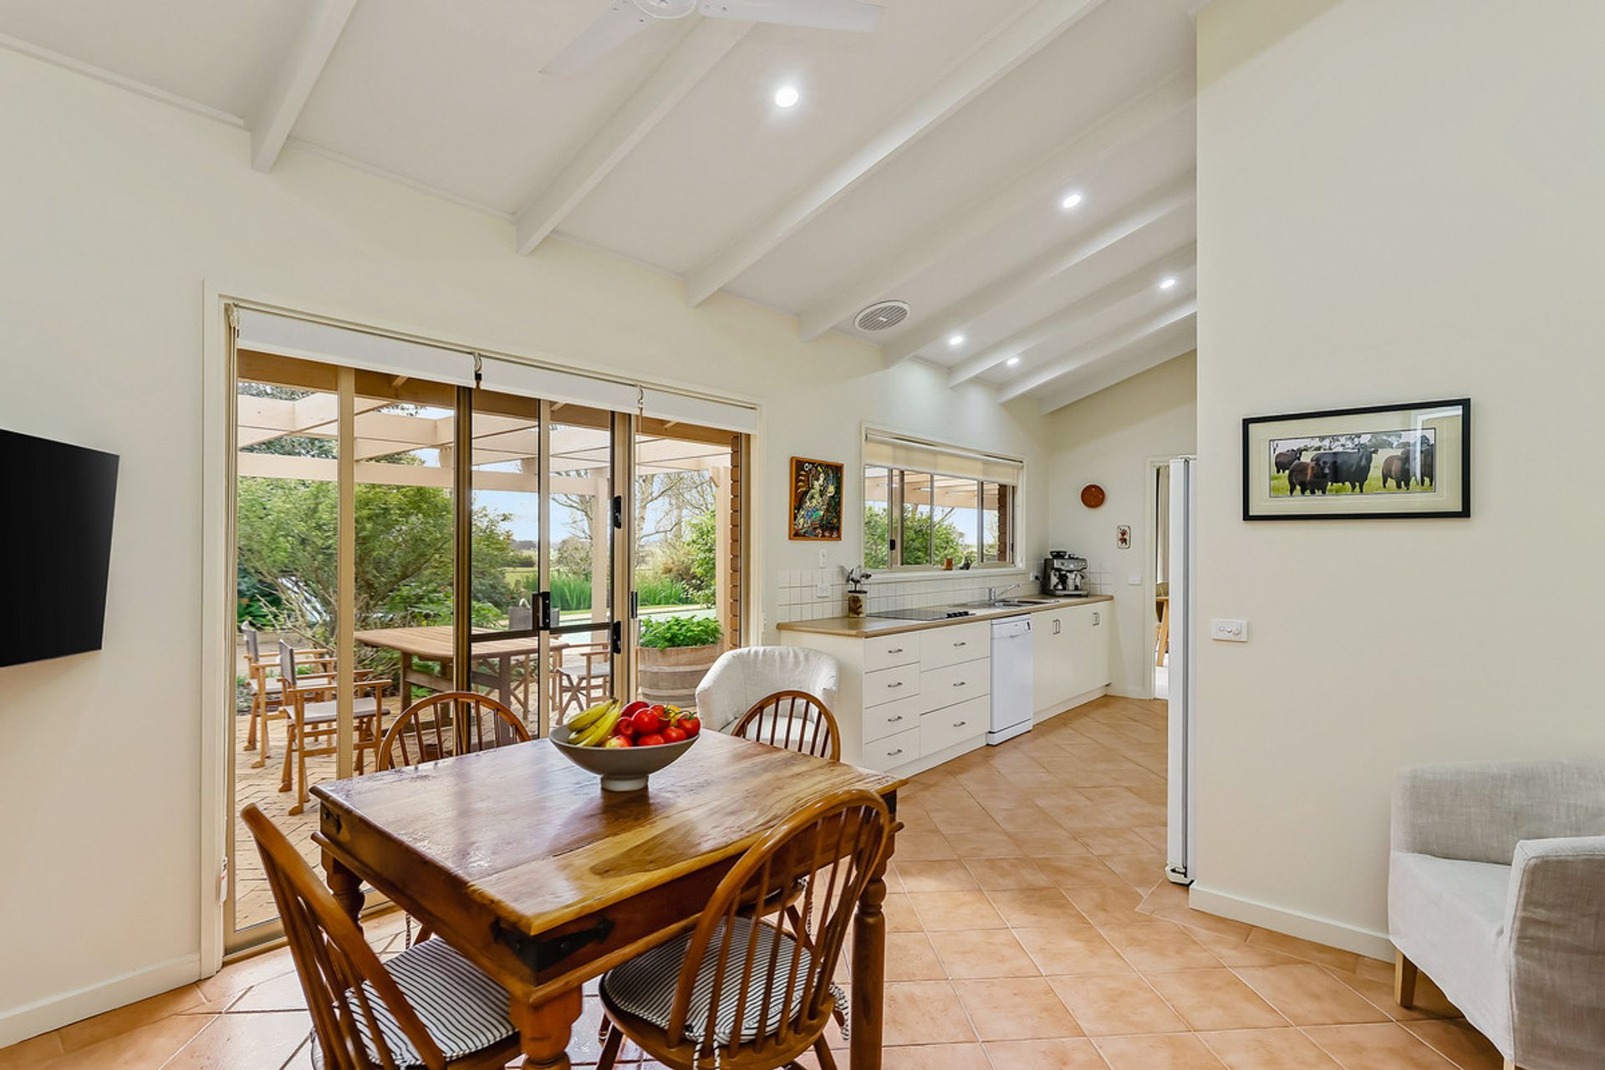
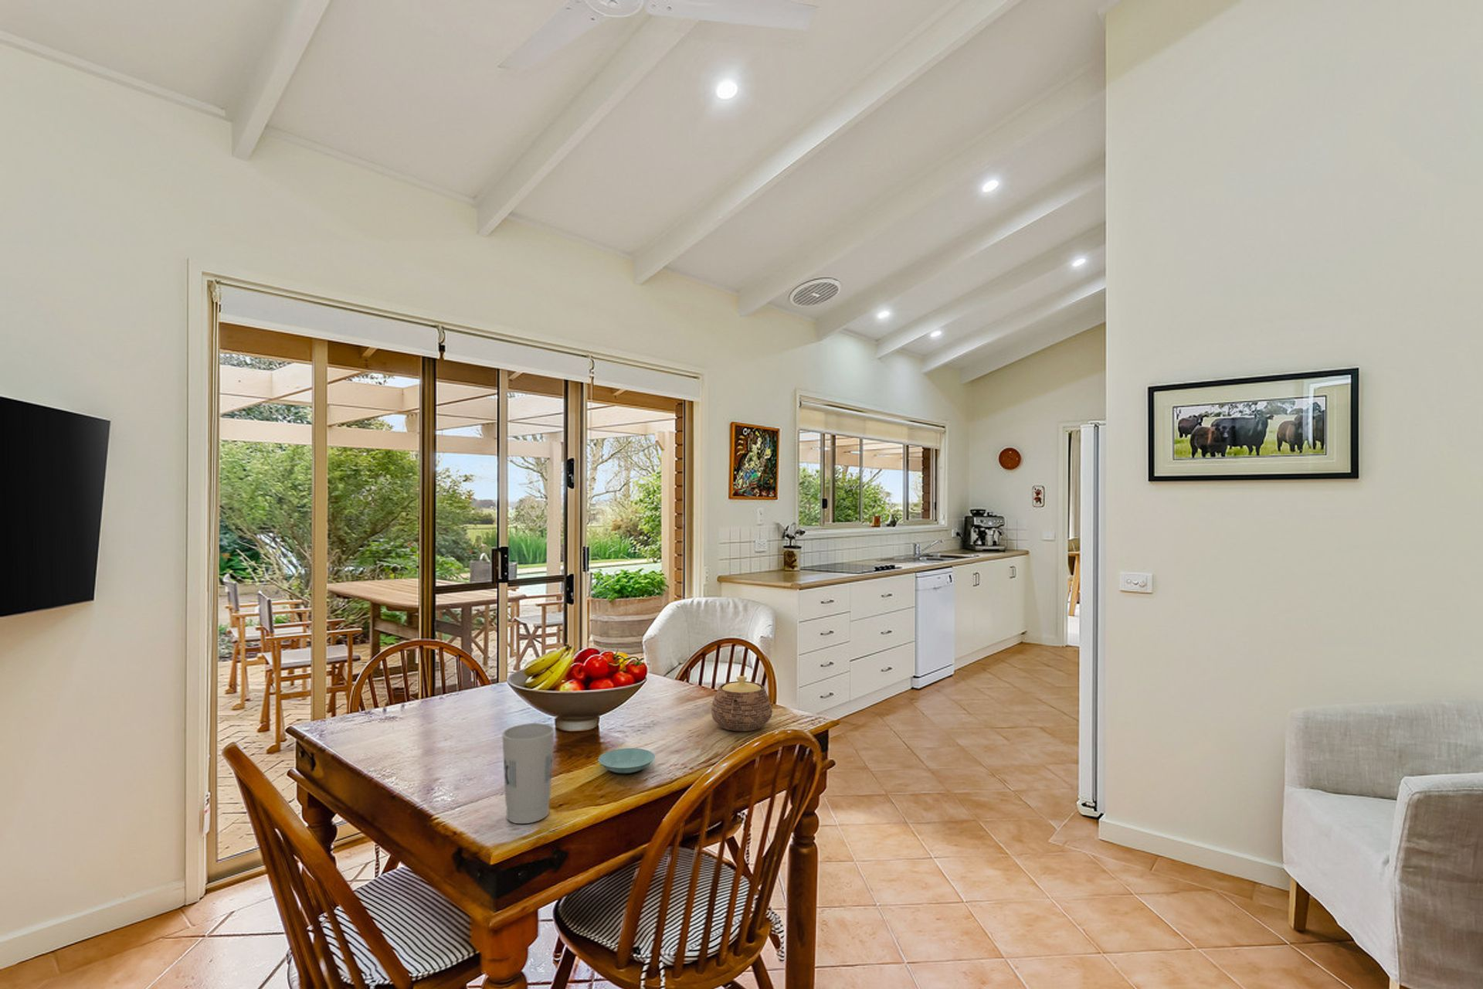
+ saucer (627, 762)
+ teapot (740, 702)
+ cup (527, 773)
